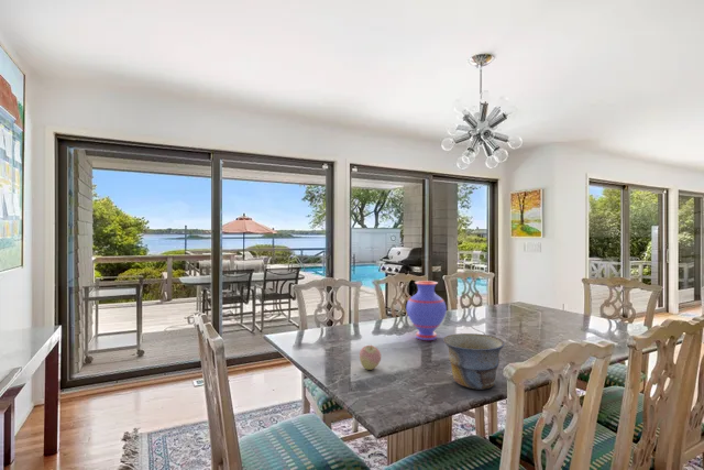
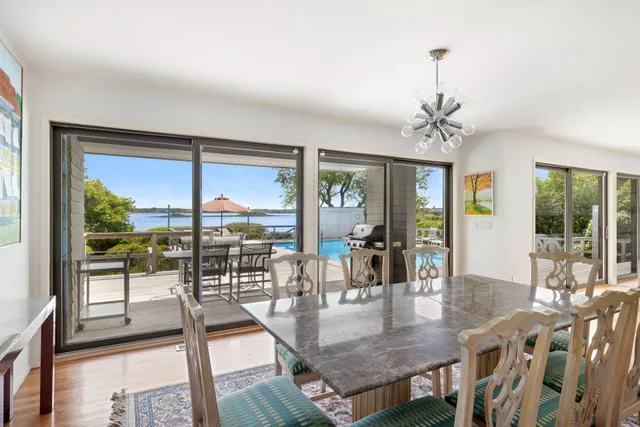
- apple (370, 356)
- vase (426, 309)
- bowl (473, 360)
